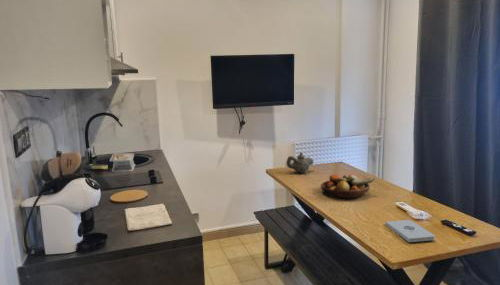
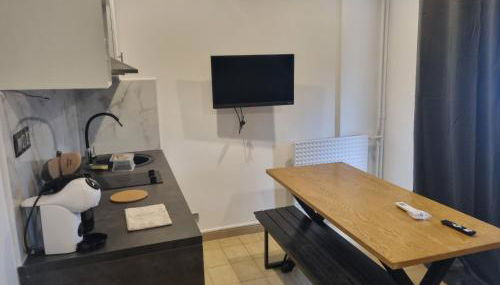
- fruit bowl (345, 183)
- notepad (409, 230)
- teapot (300, 162)
